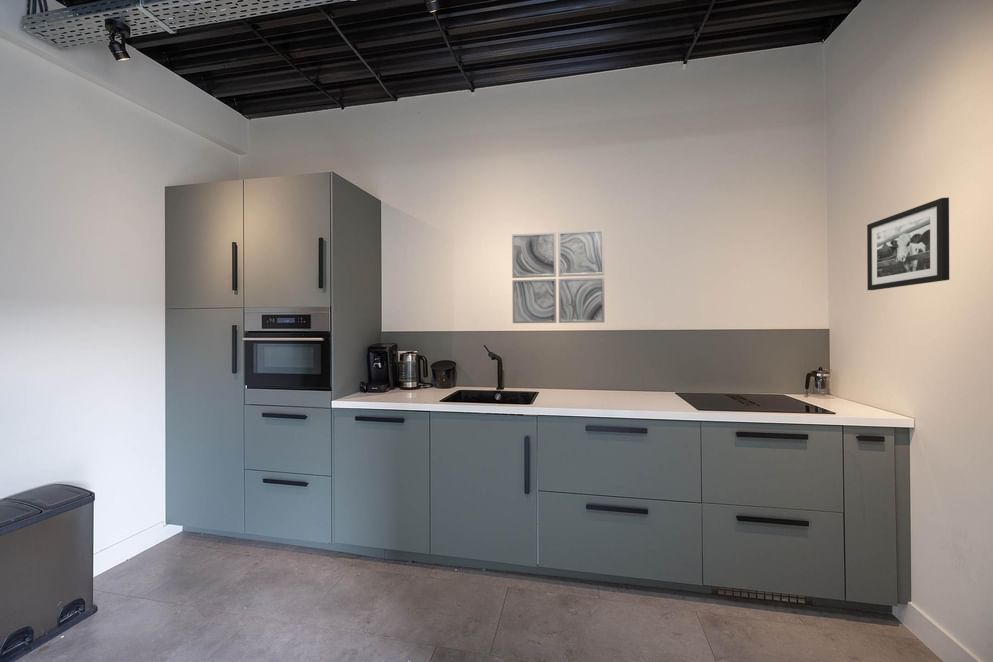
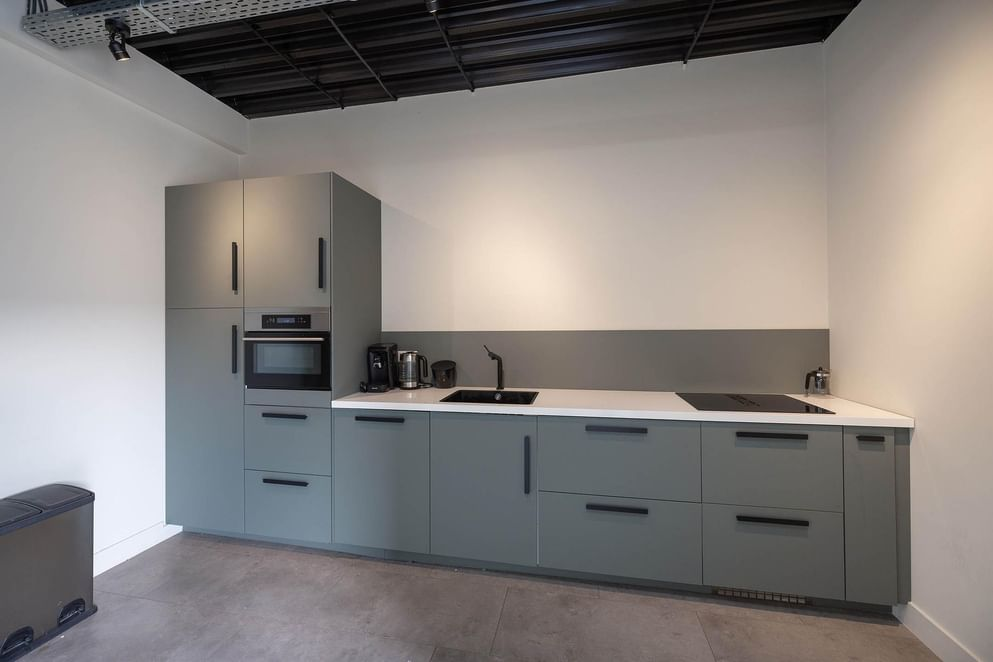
- picture frame (903, 249)
- wall art (555, 276)
